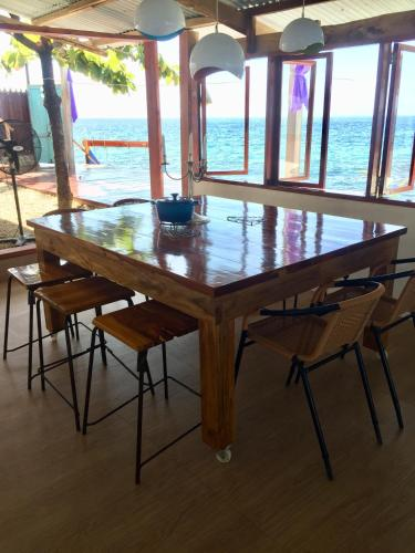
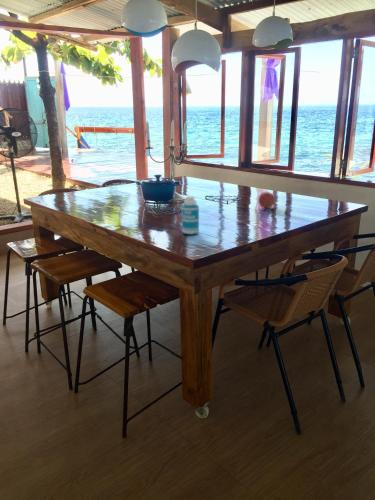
+ fruit (266, 200)
+ bottle (190, 215)
